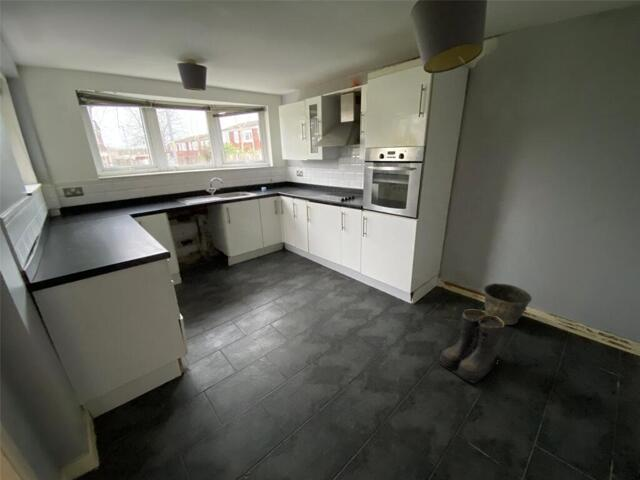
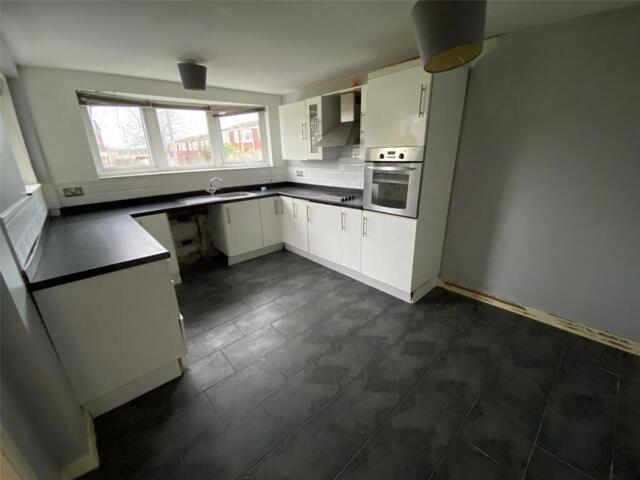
- bucket (504, 304)
- boots (471, 342)
